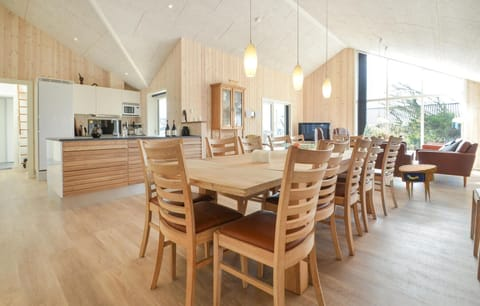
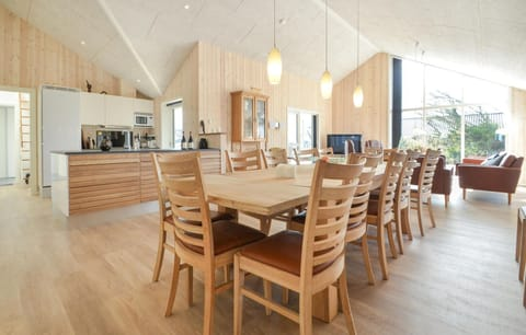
- side table (416, 182)
